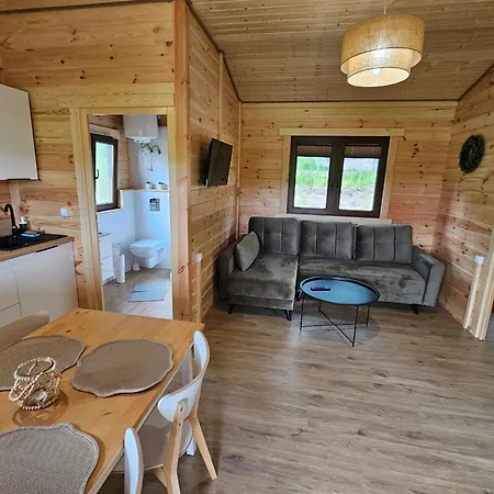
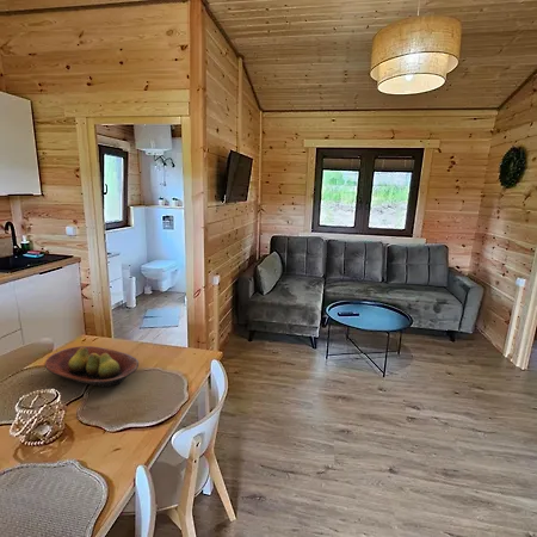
+ fruit bowl (92, 363)
